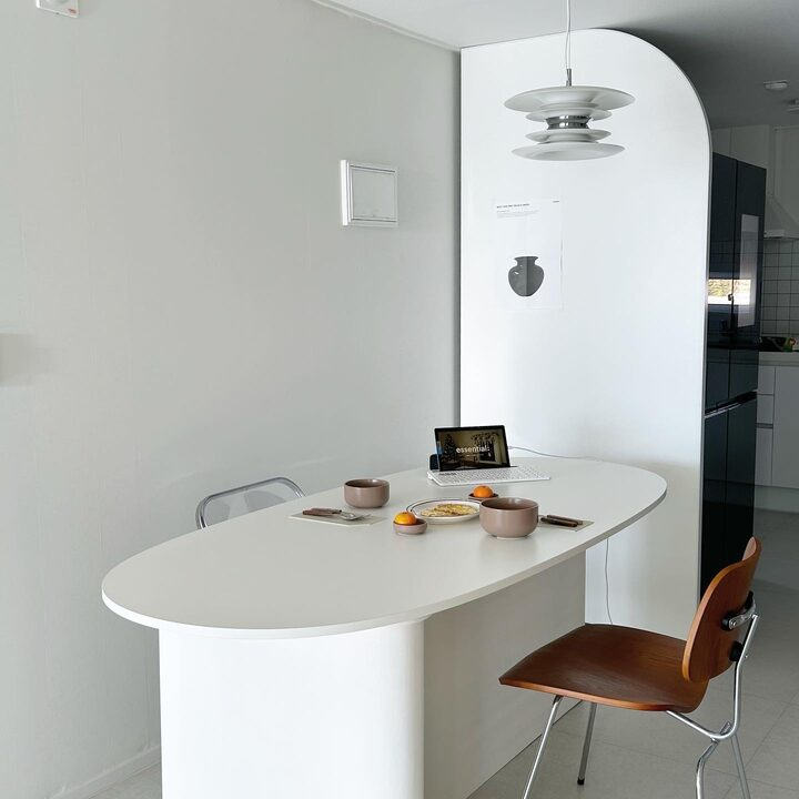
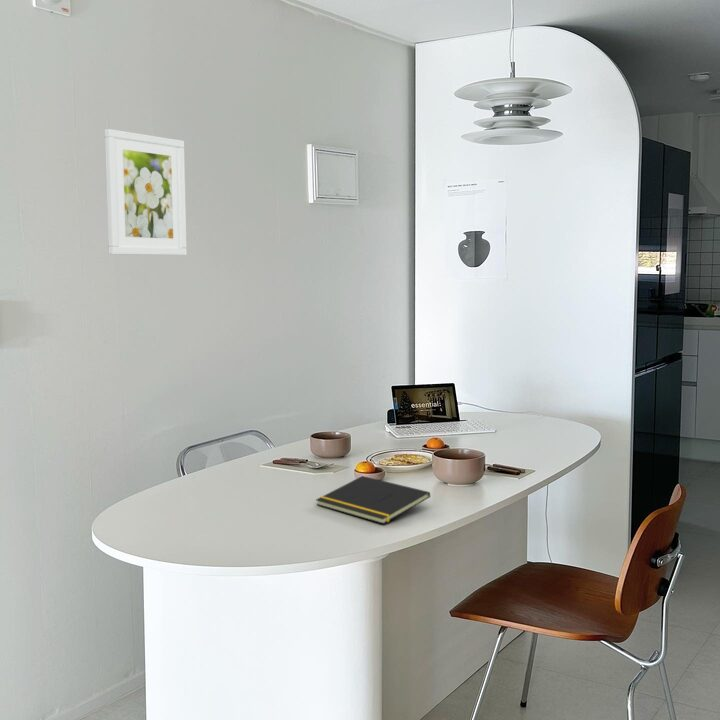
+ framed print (147, 195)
+ notepad (372, 498)
